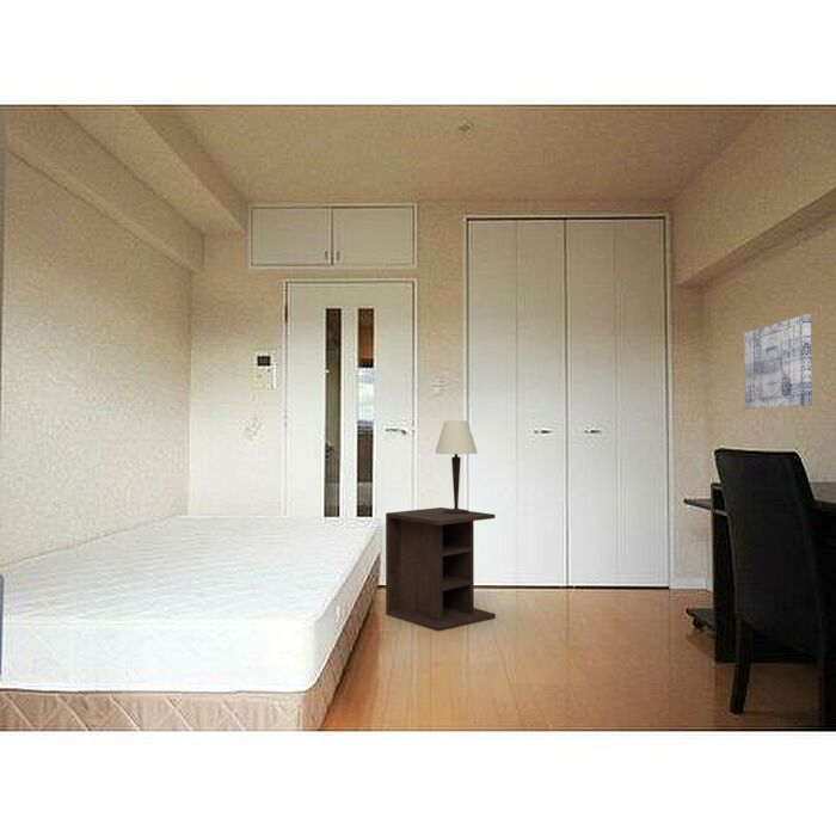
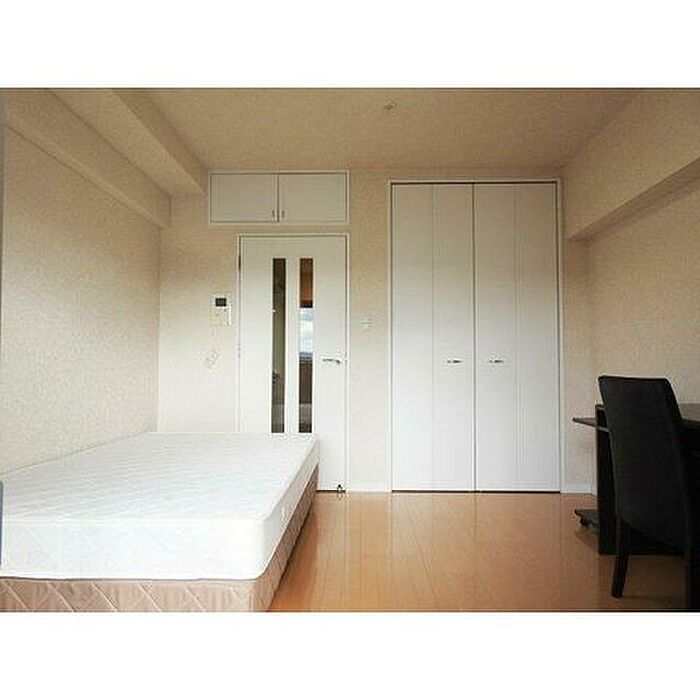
- table lamp (455, 466)
- nightstand (439, 564)
- wall art (775, 365)
